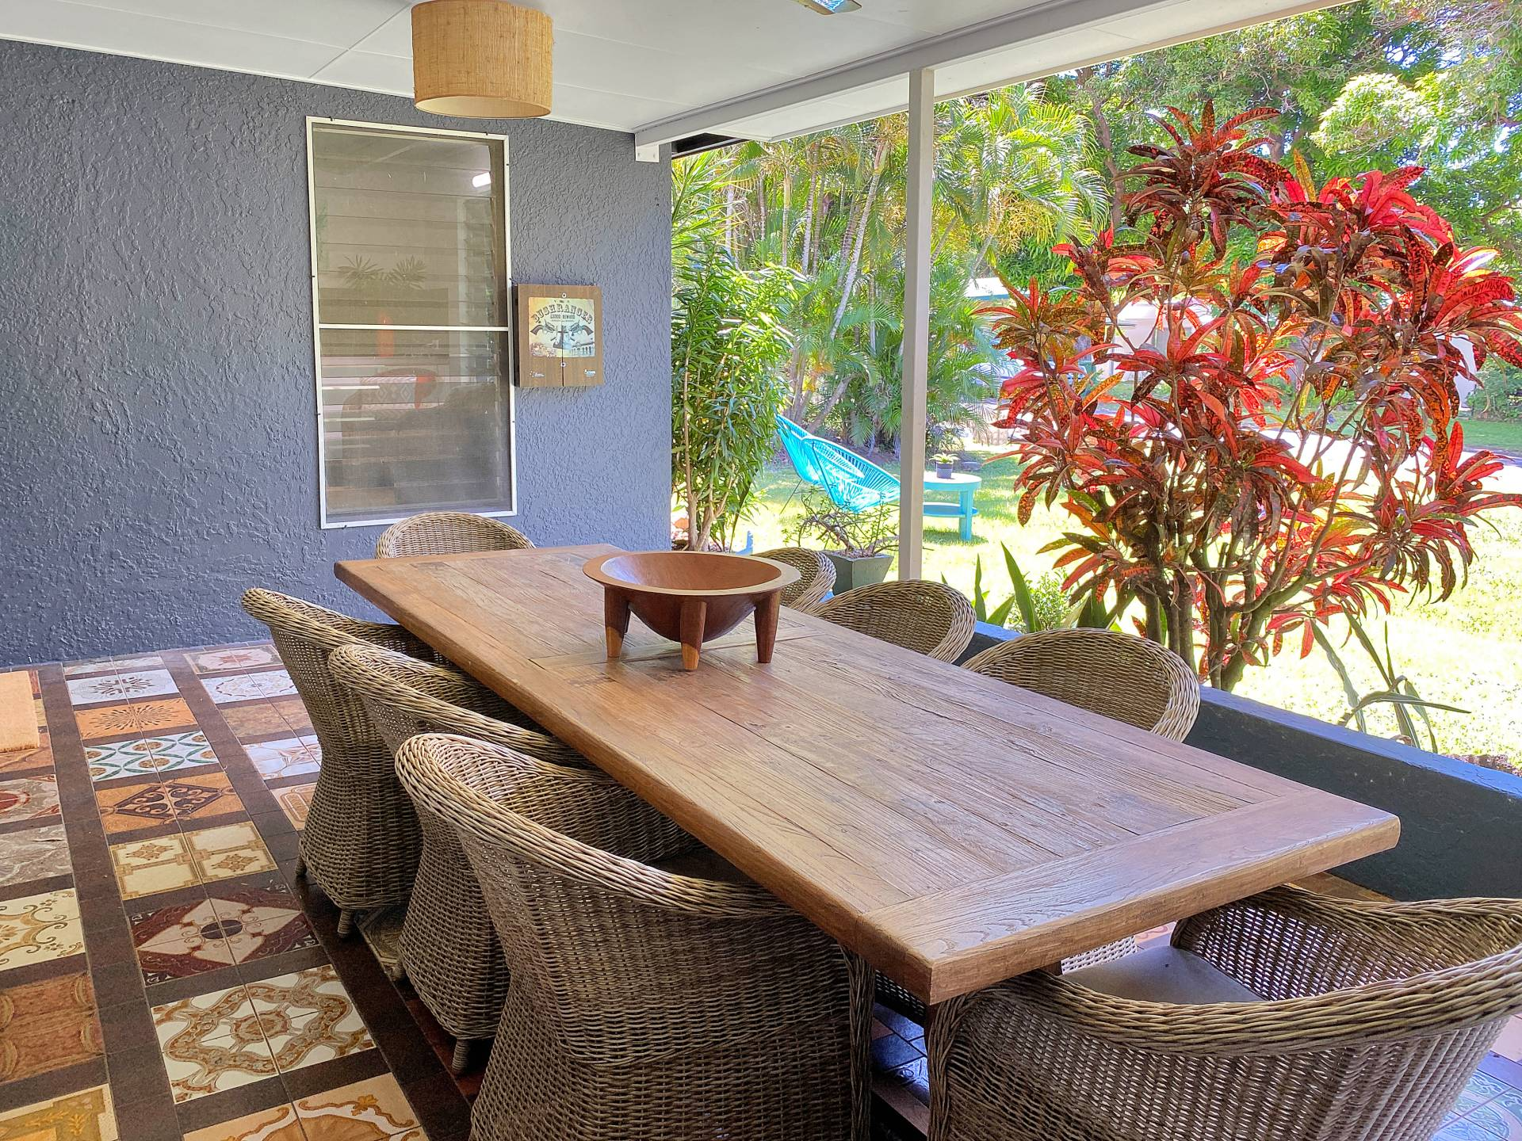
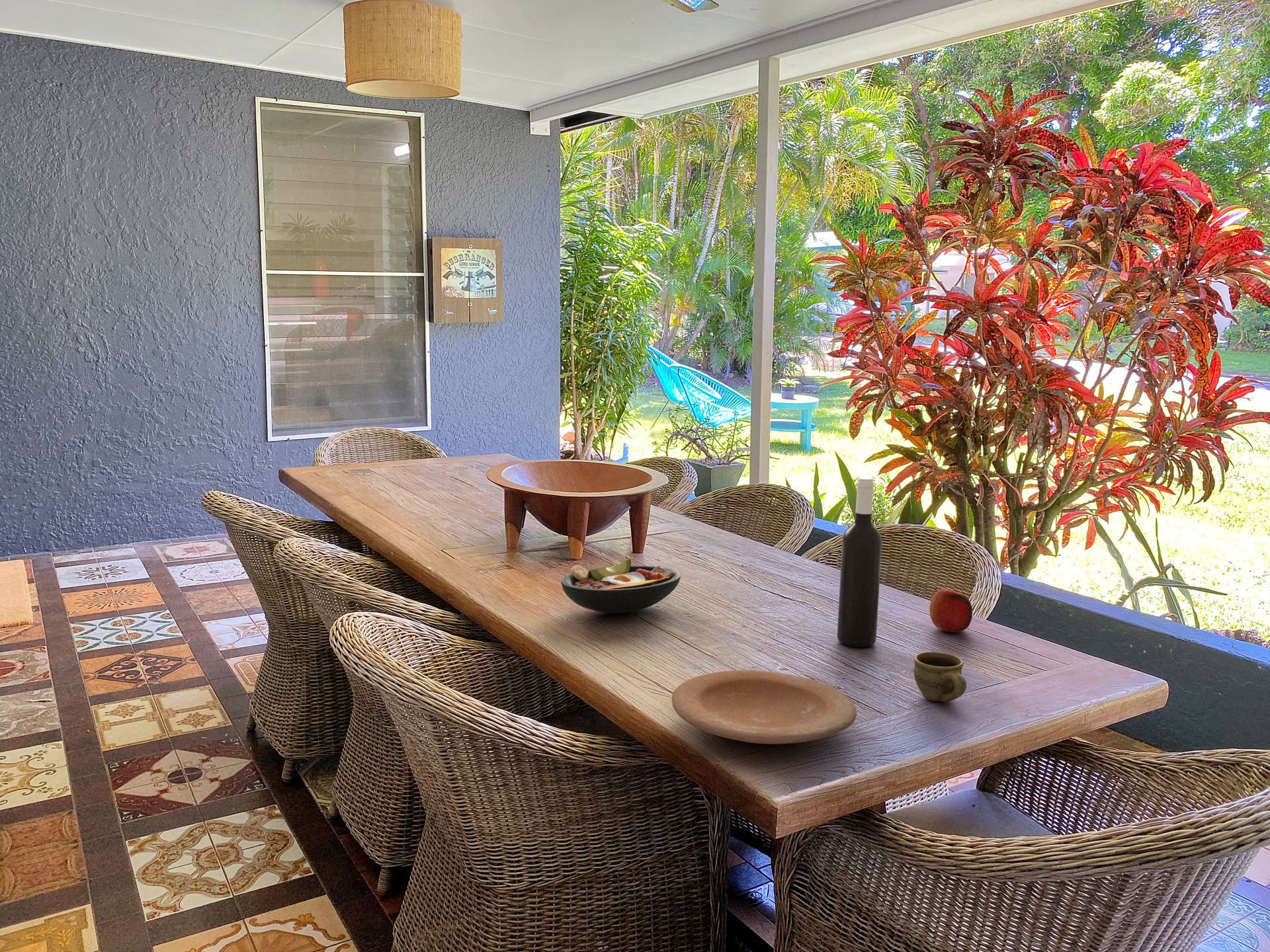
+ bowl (622, 588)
+ wine bottle (861, 561)
+ cup (941, 681)
+ fruit (951, 610)
+ plate (762, 713)
